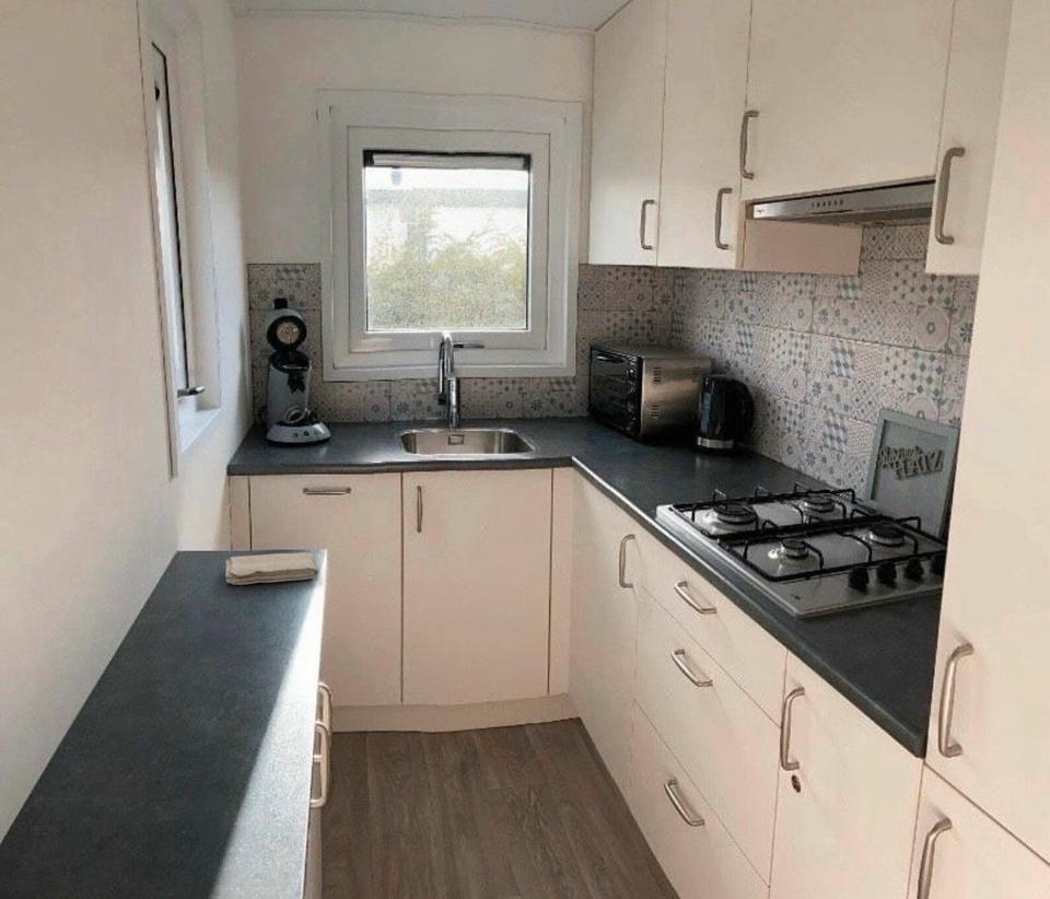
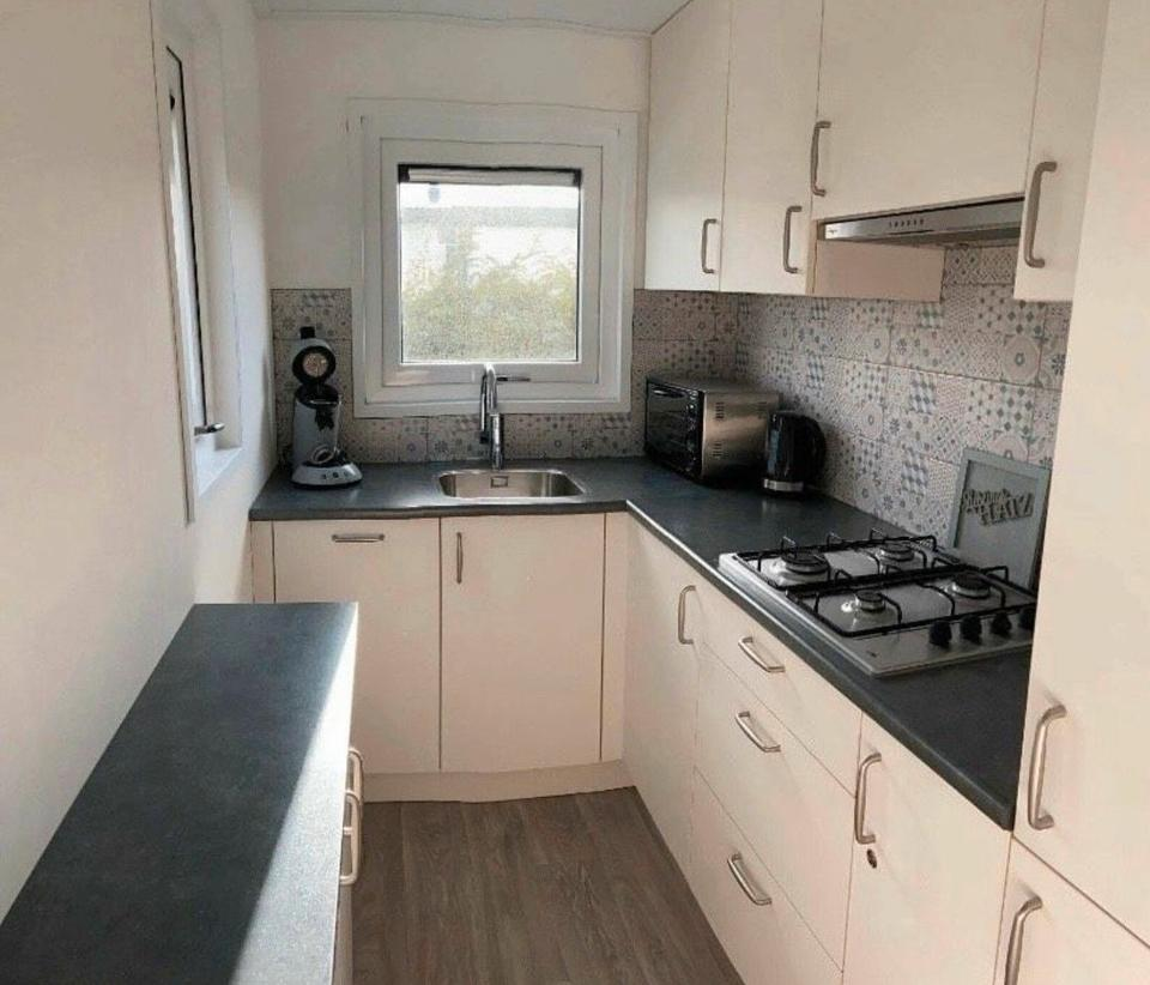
- washcloth (271, 567)
